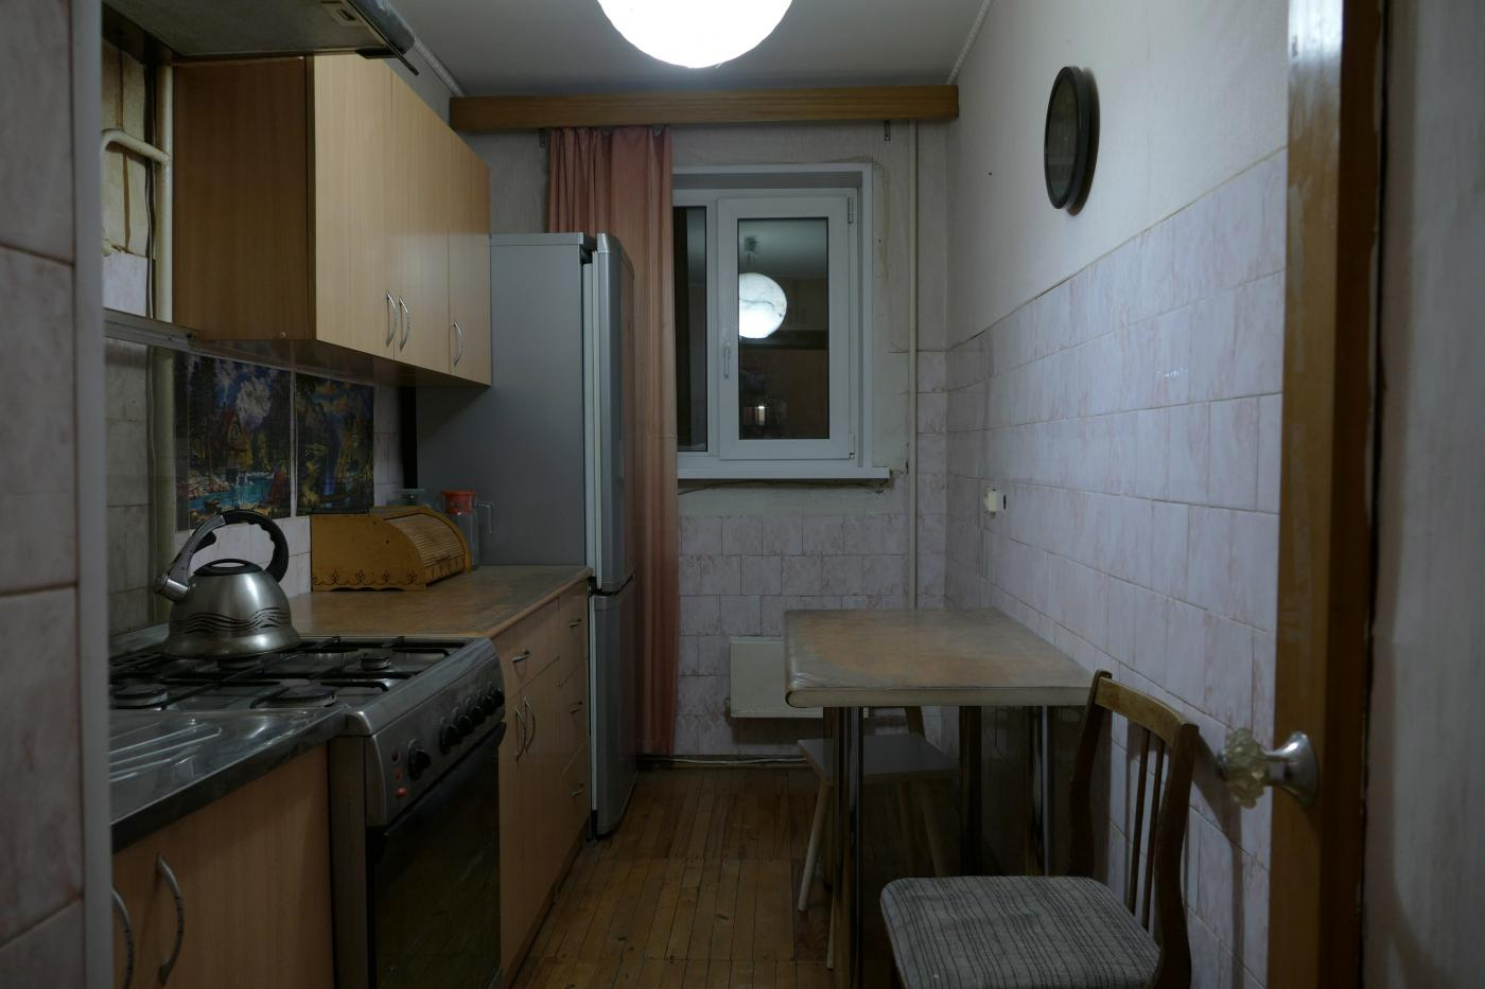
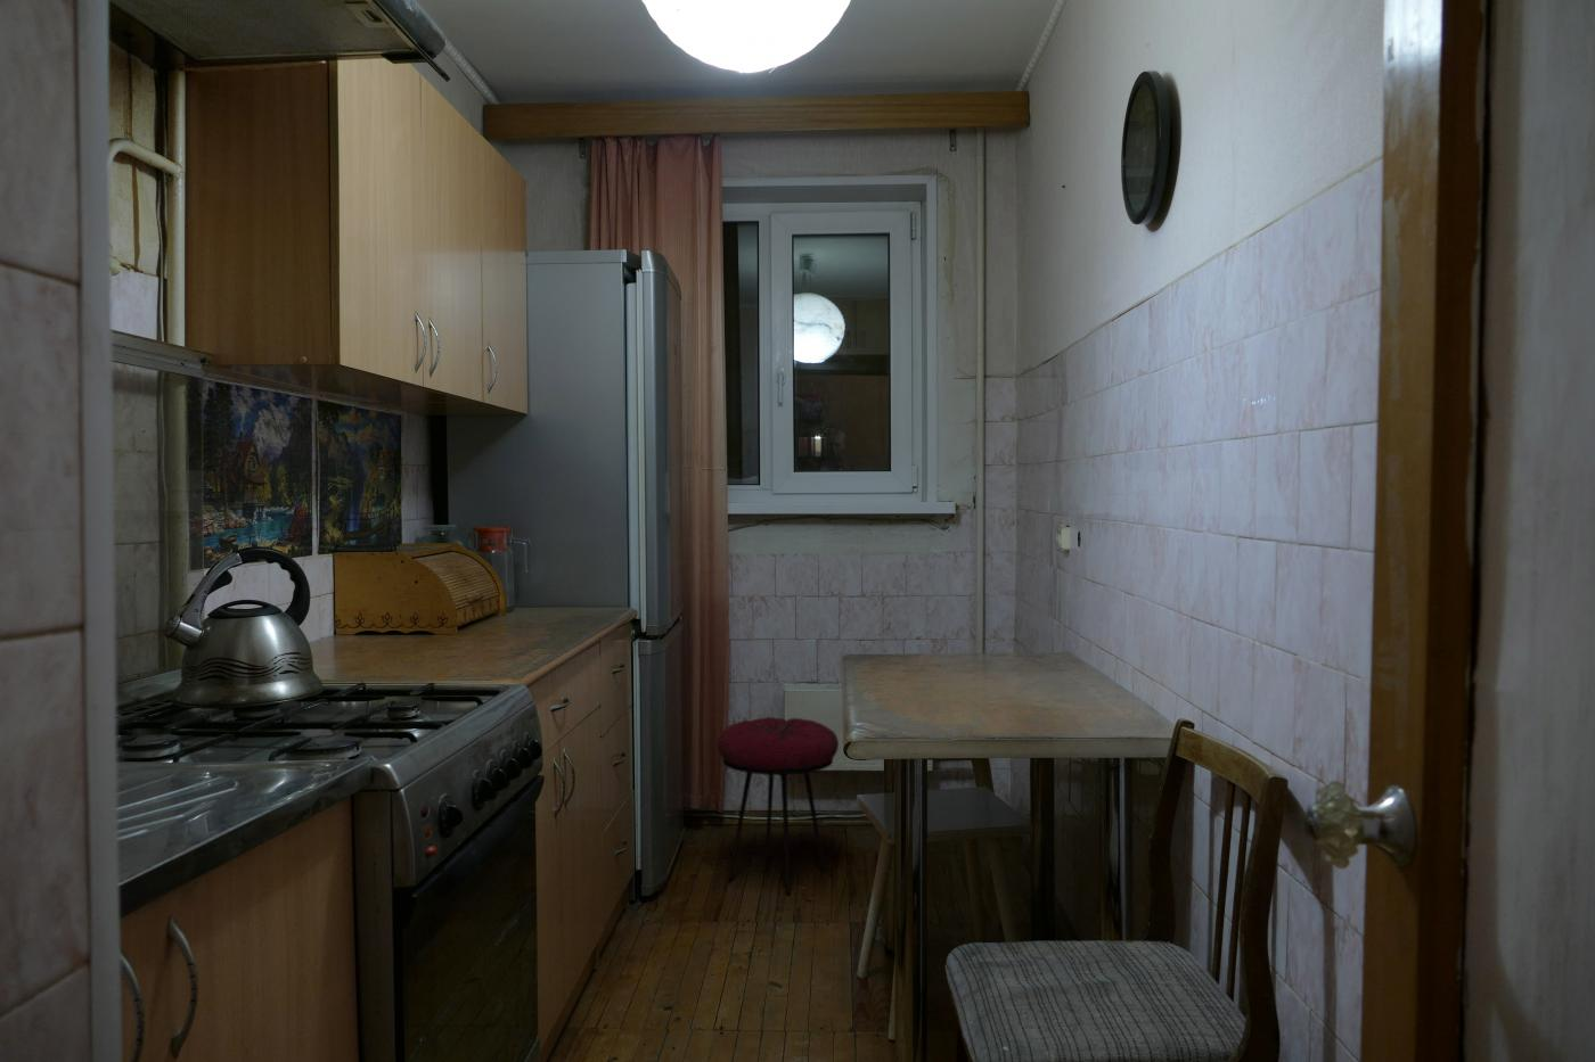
+ stool (781, 799)
